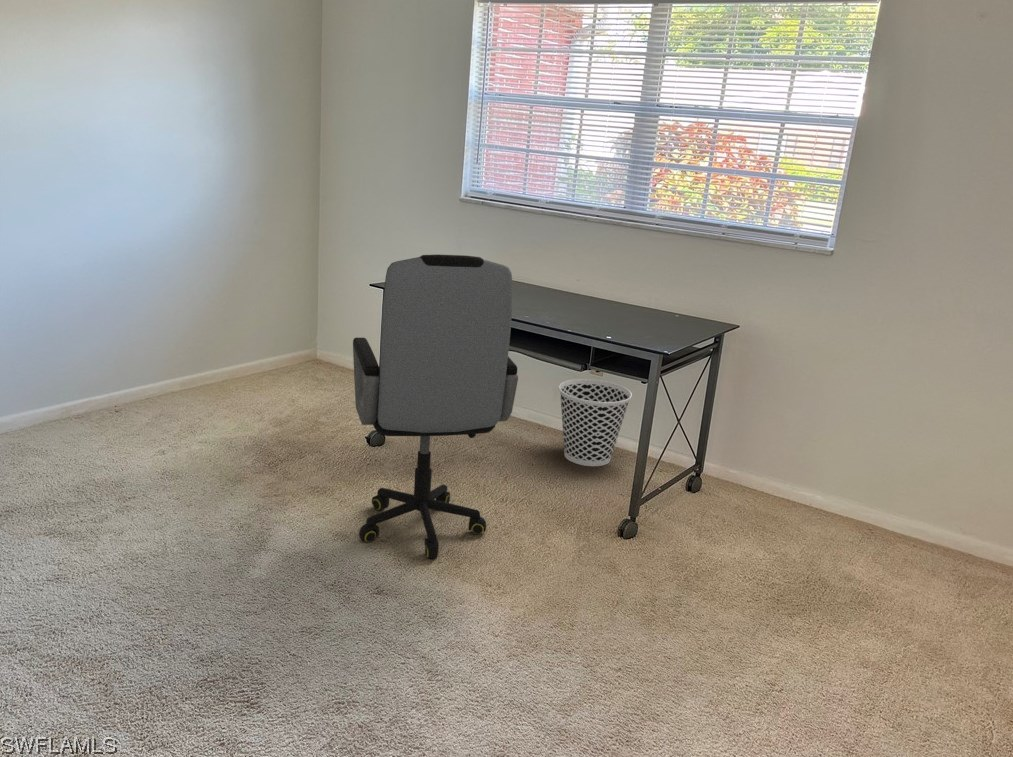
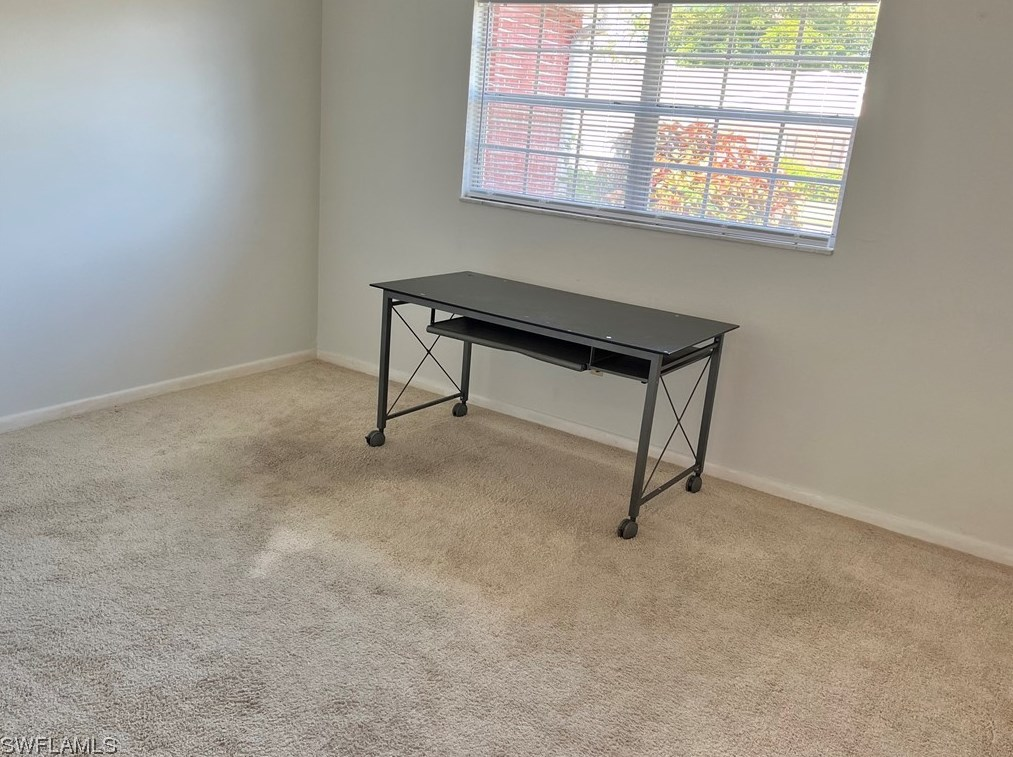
- office chair (430, 396)
- wastebasket (591, 423)
